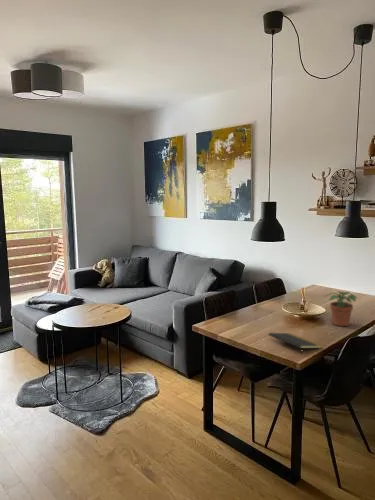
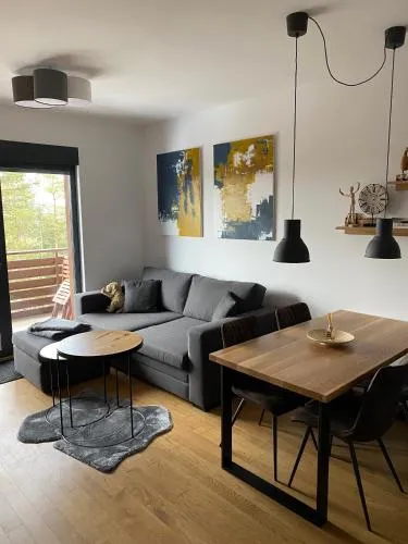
- potted plant (341, 308)
- notepad (294, 340)
